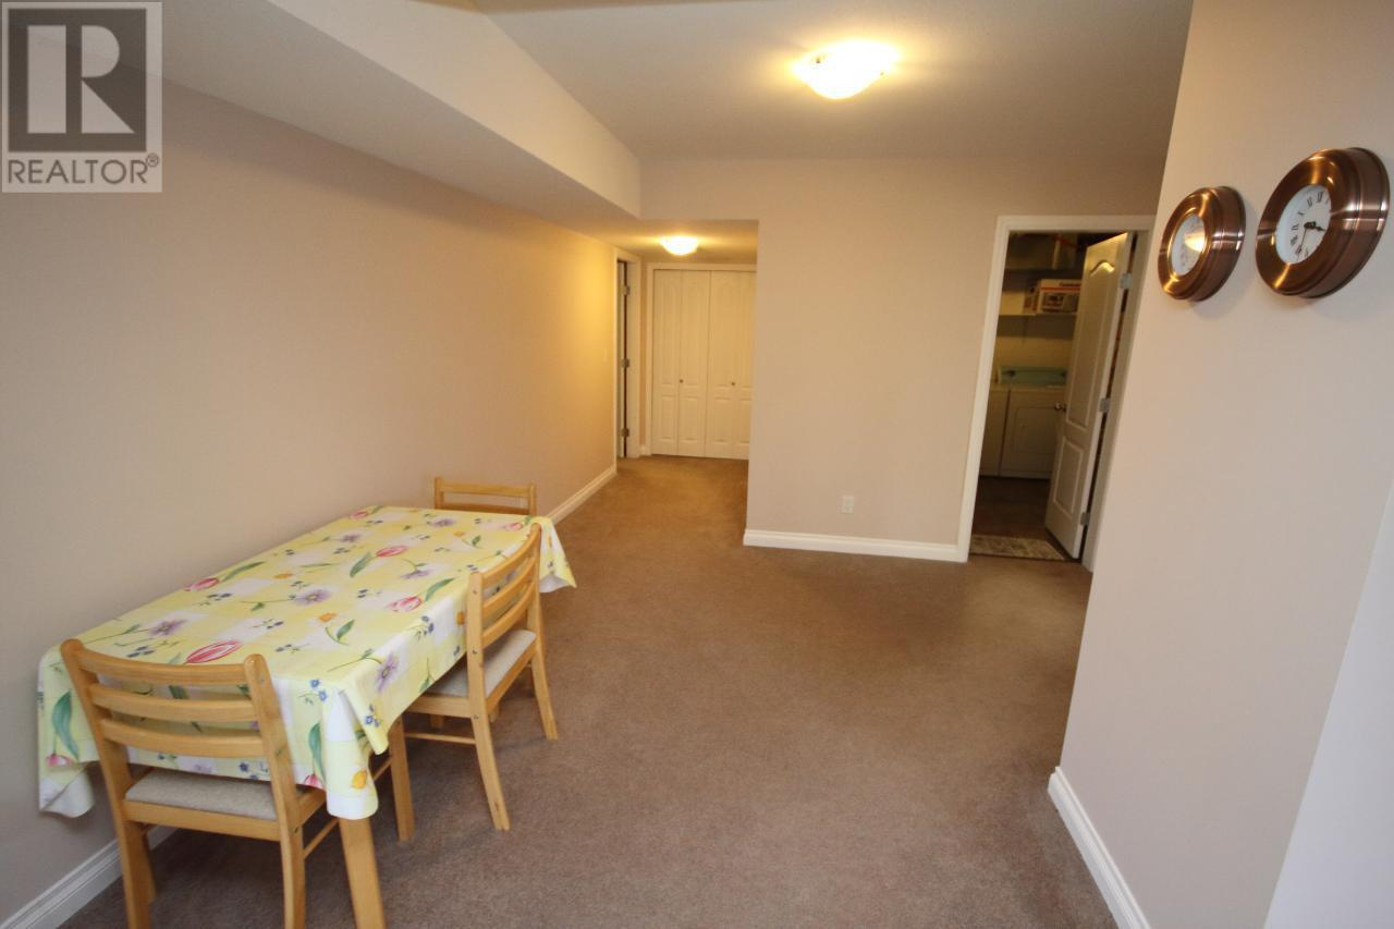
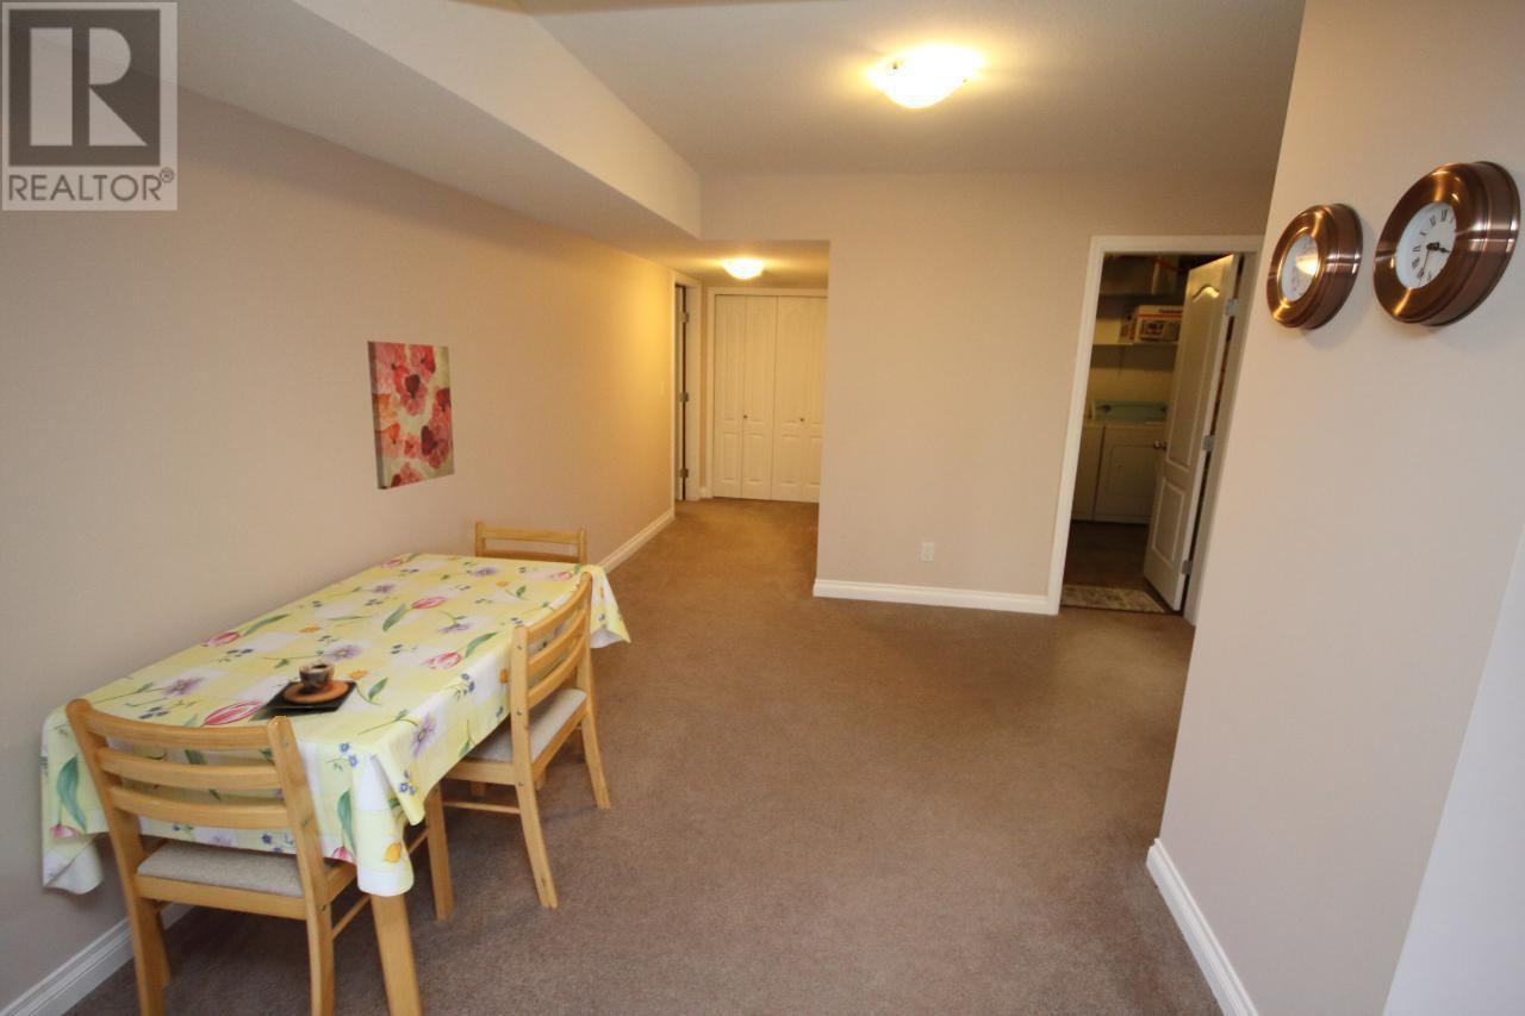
+ wall art (415, 413)
+ teacup (312, 681)
